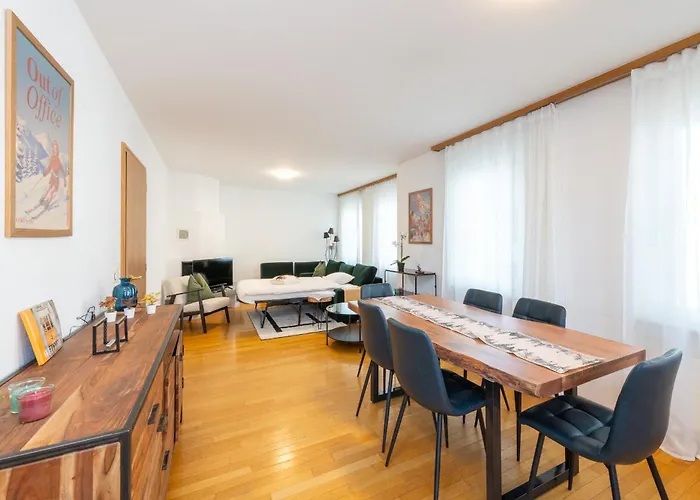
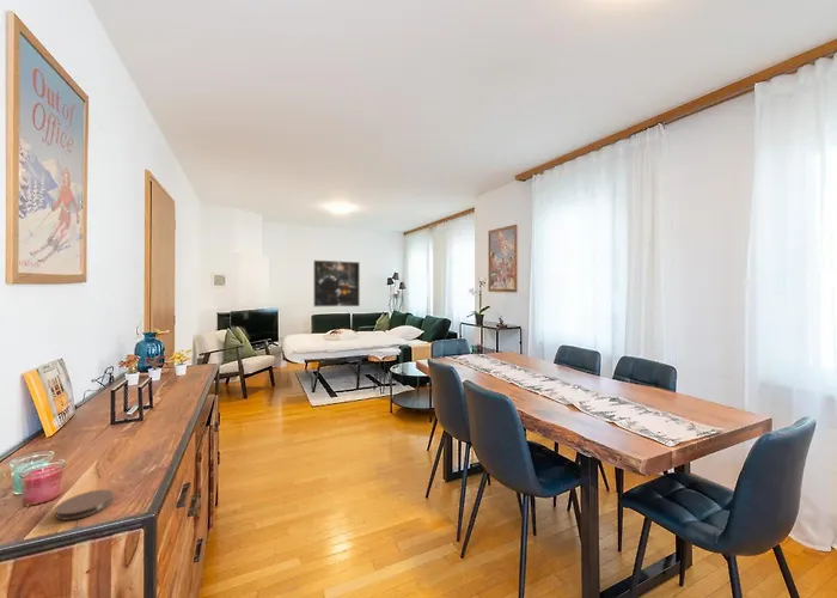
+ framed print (337, 283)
+ coaster (85, 504)
